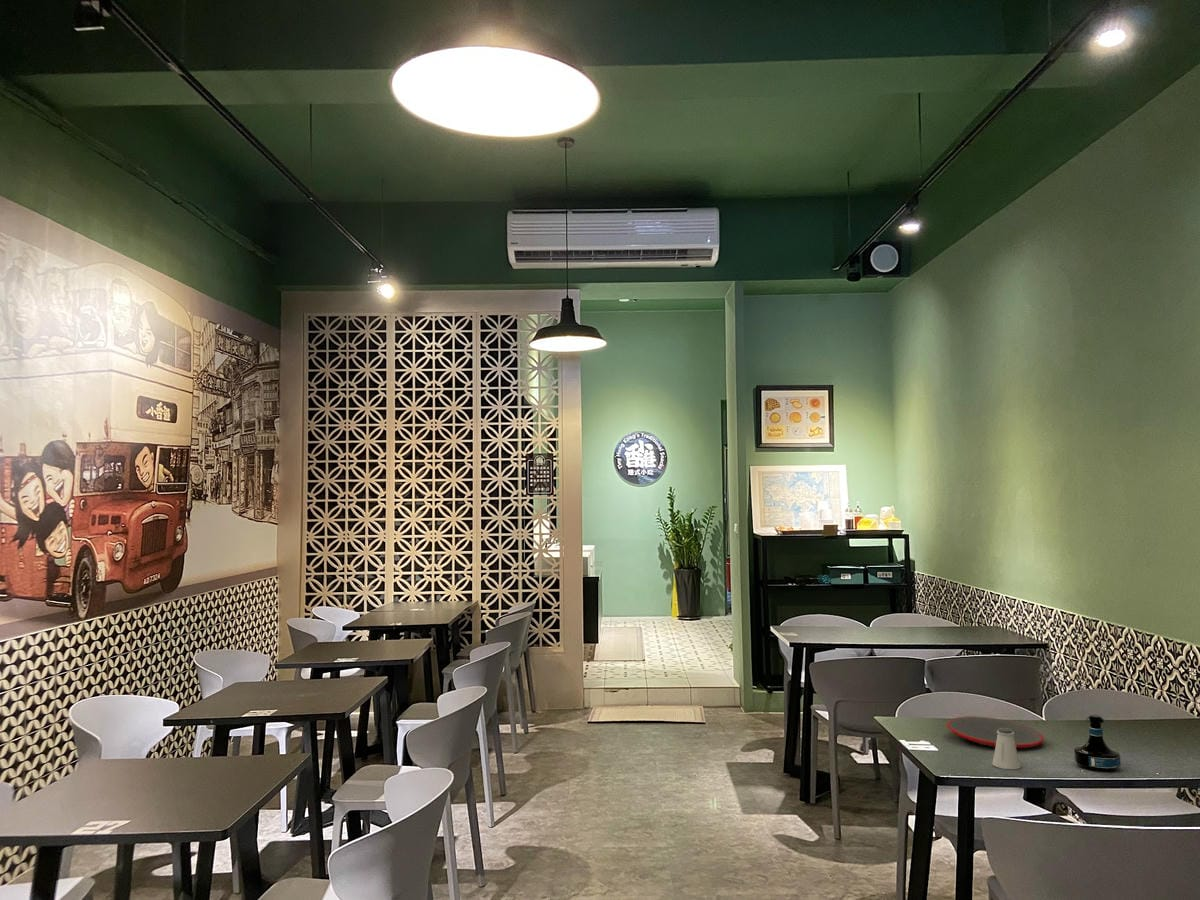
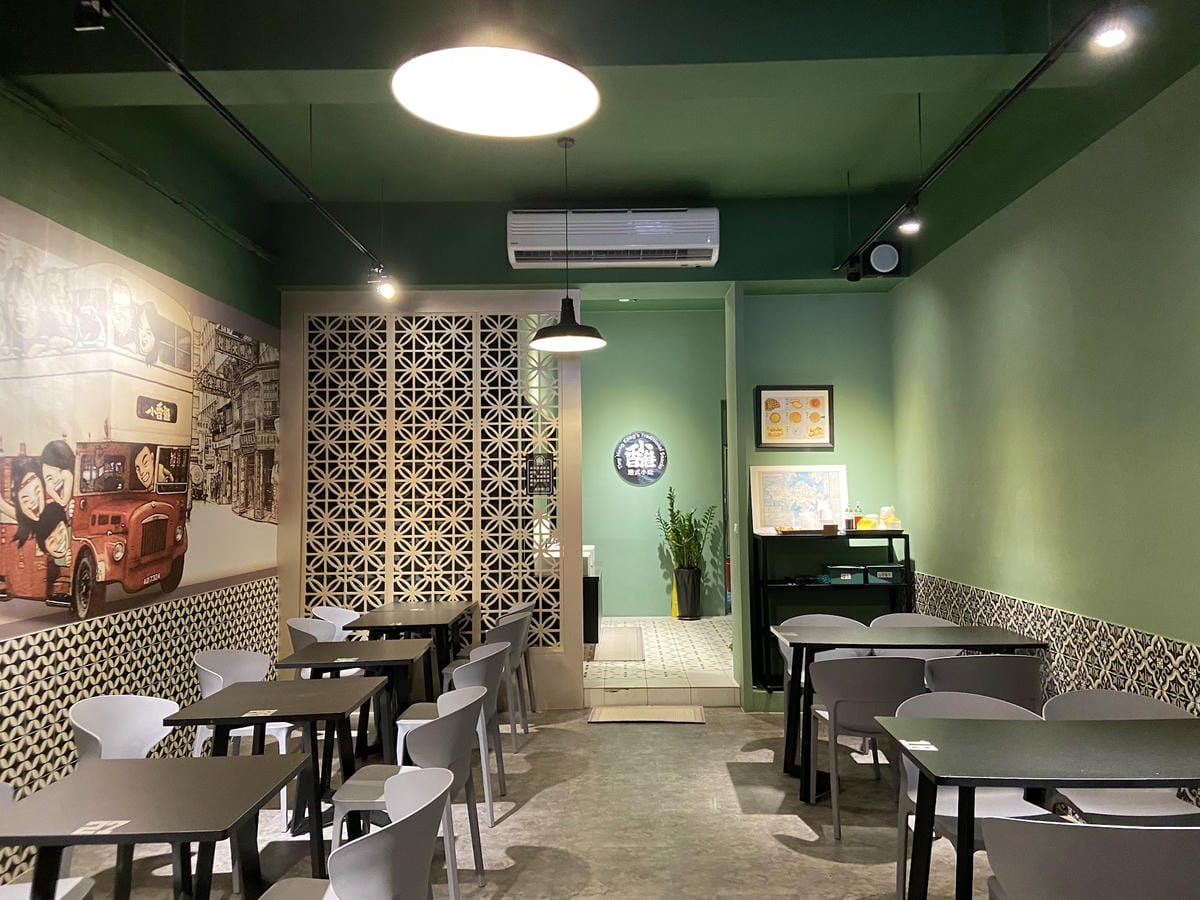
- tequila bottle (1096, 741)
- plate (994, 733)
- saltshaker (1005, 747)
